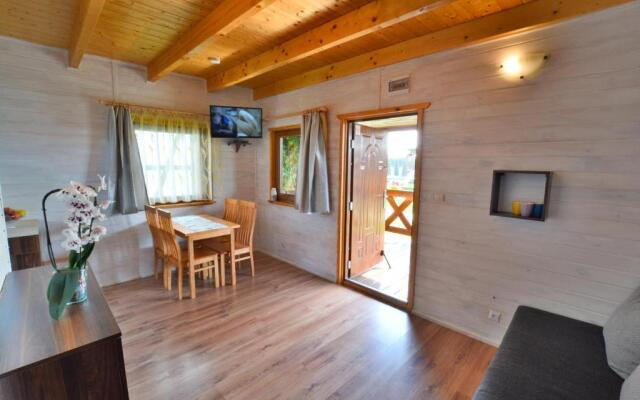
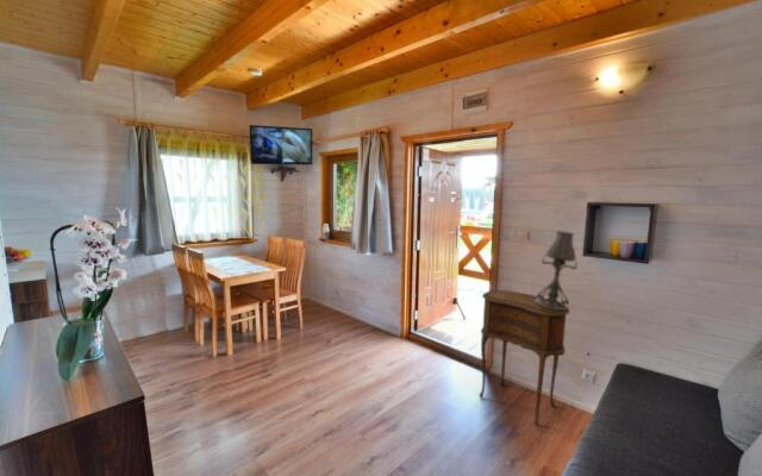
+ side table (523, 347)
+ table lamp (555, 269)
